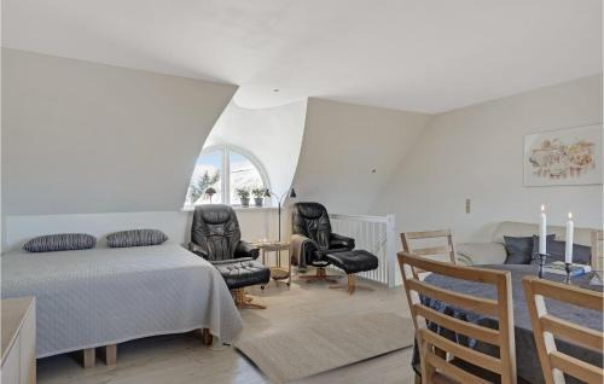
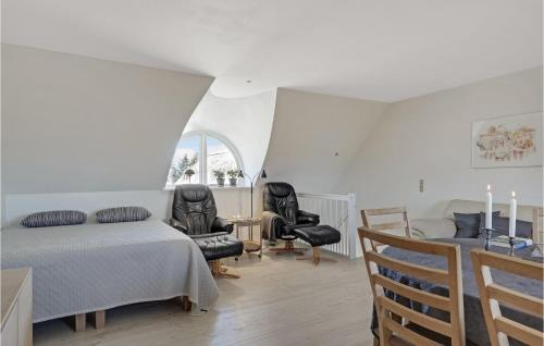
- rug (377, 330)
